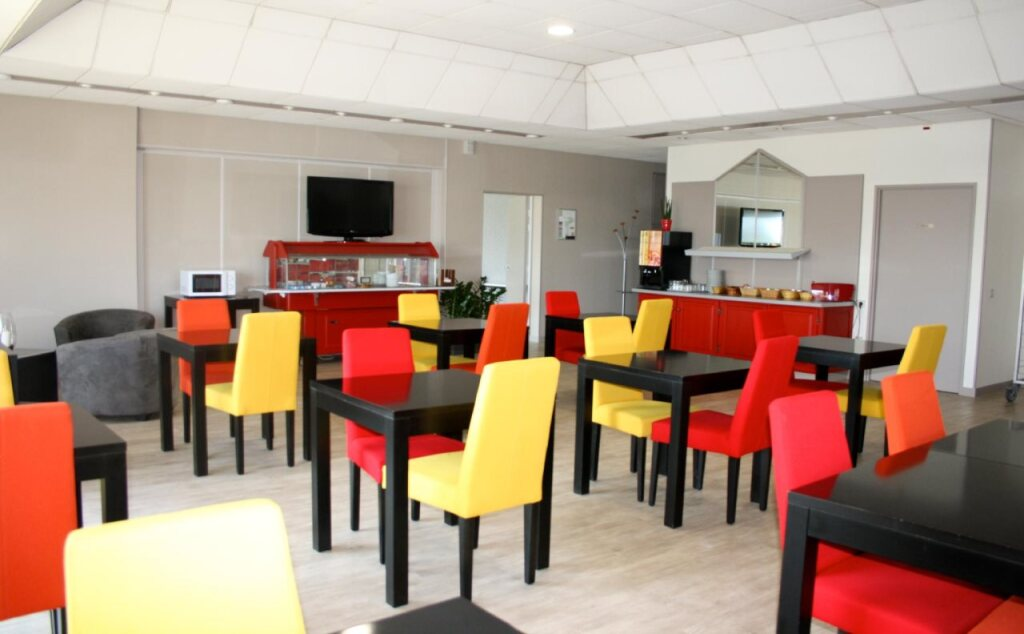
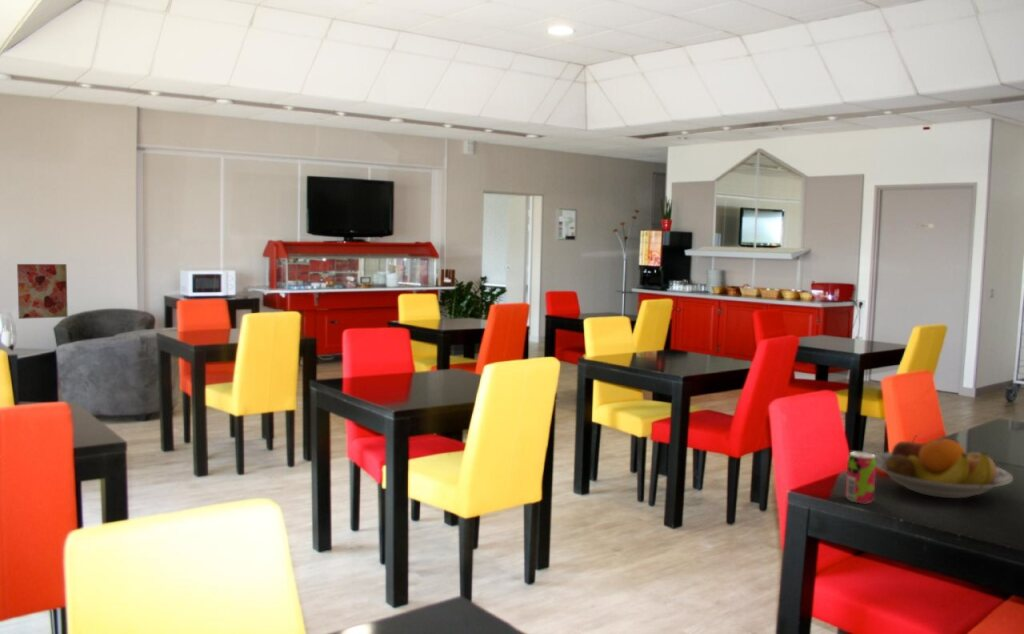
+ fruit bowl (939, 462)
+ wall art (42, 291)
+ beverage can (860, 477)
